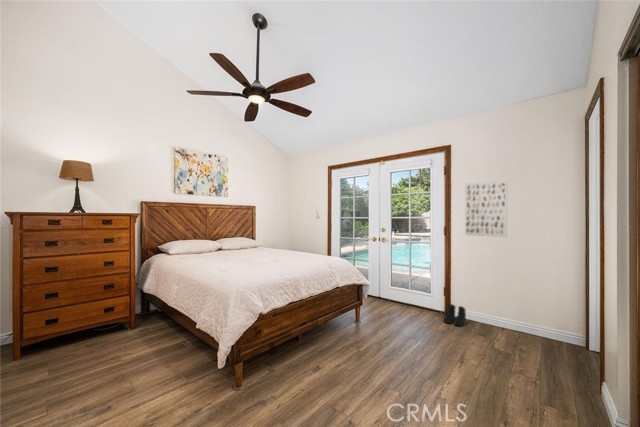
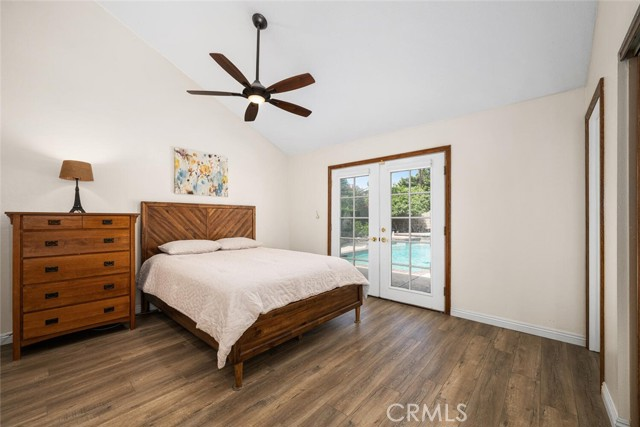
- boots (454, 313)
- wall art (485, 209)
